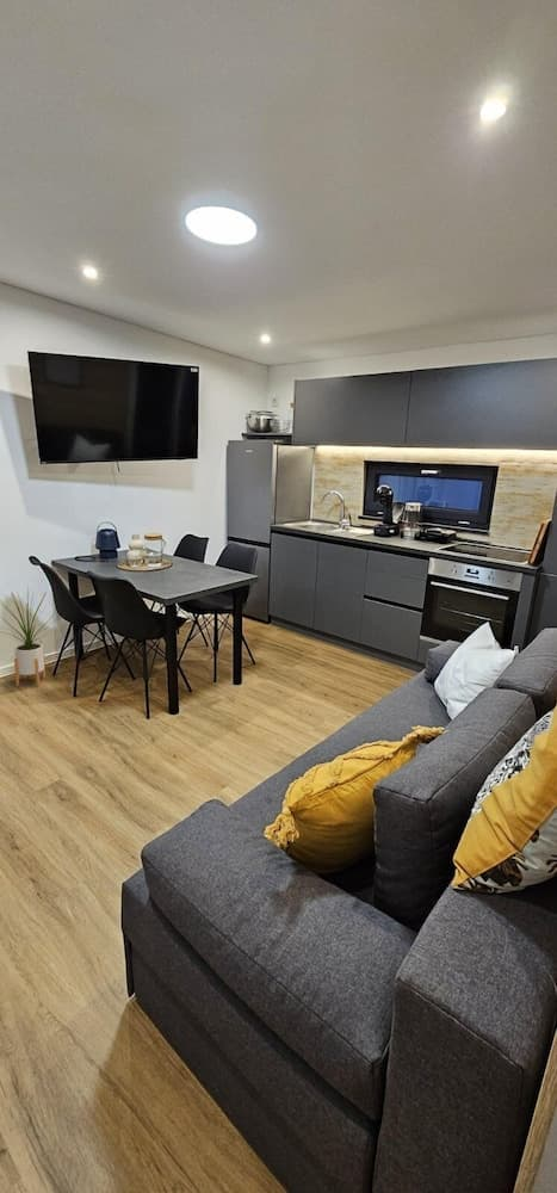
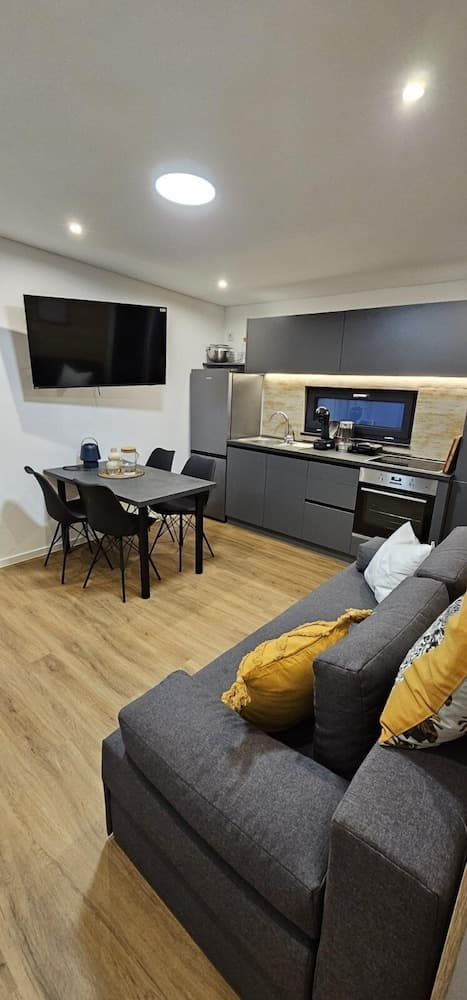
- house plant (27, 635)
